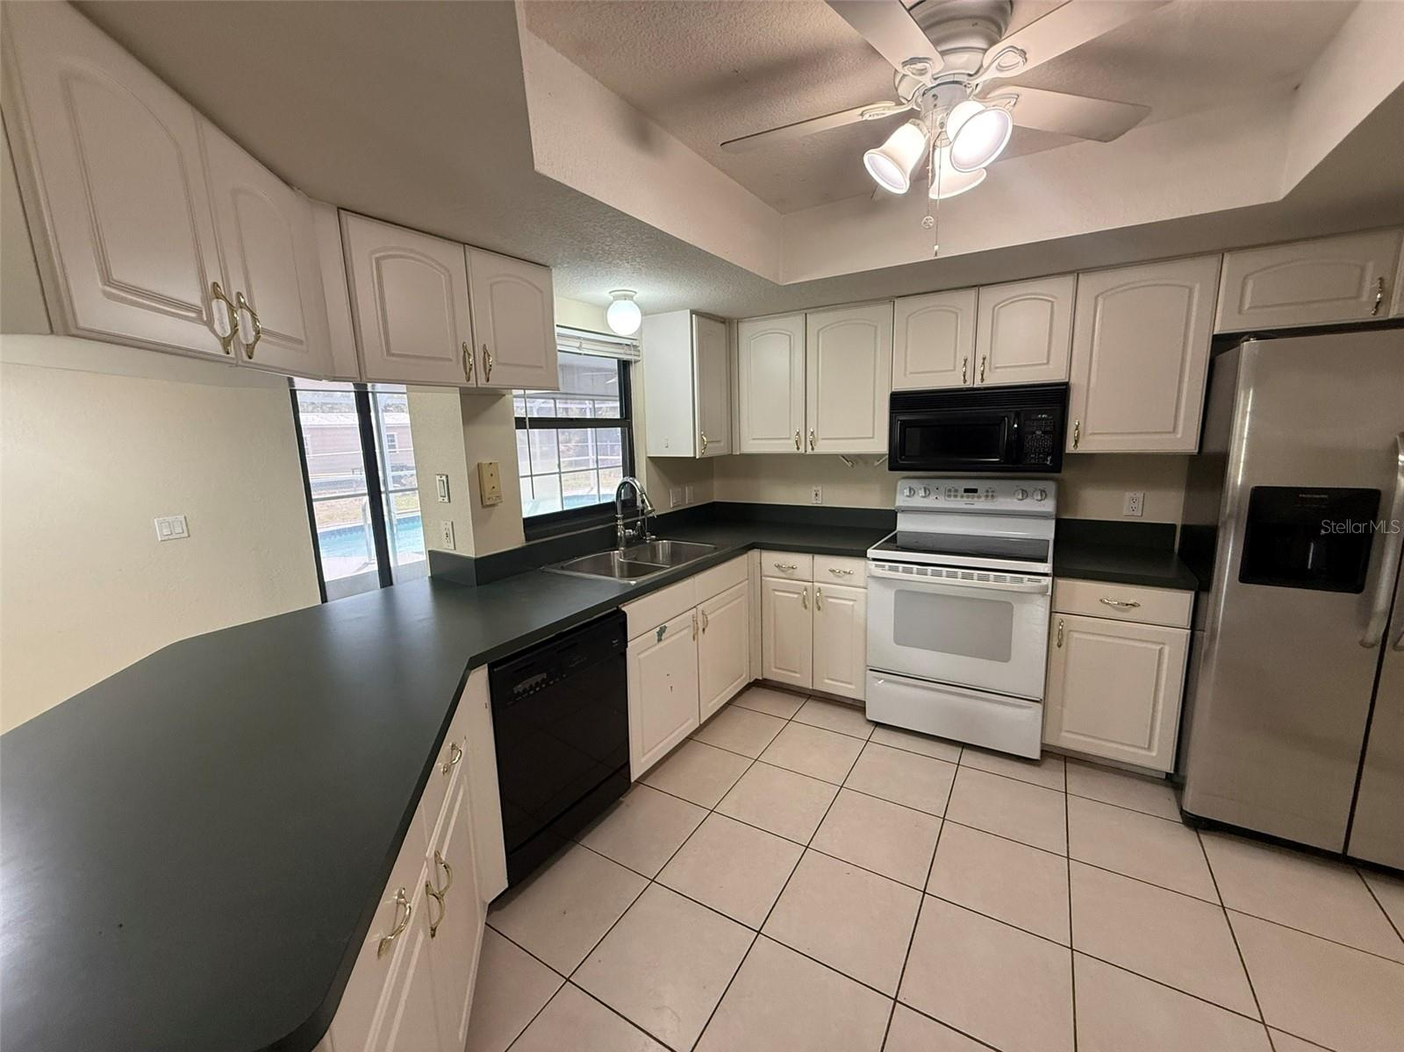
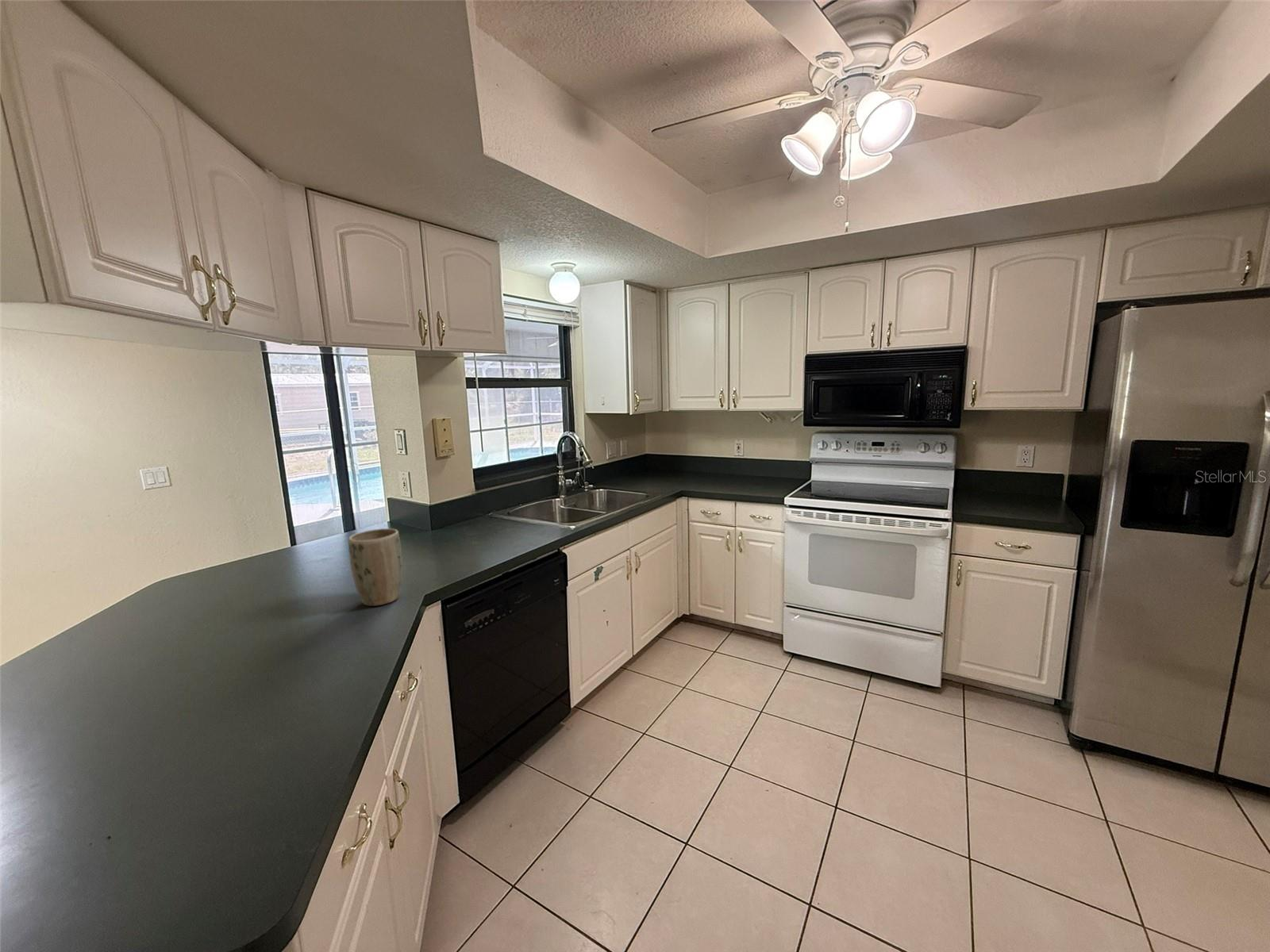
+ plant pot (377, 566)
